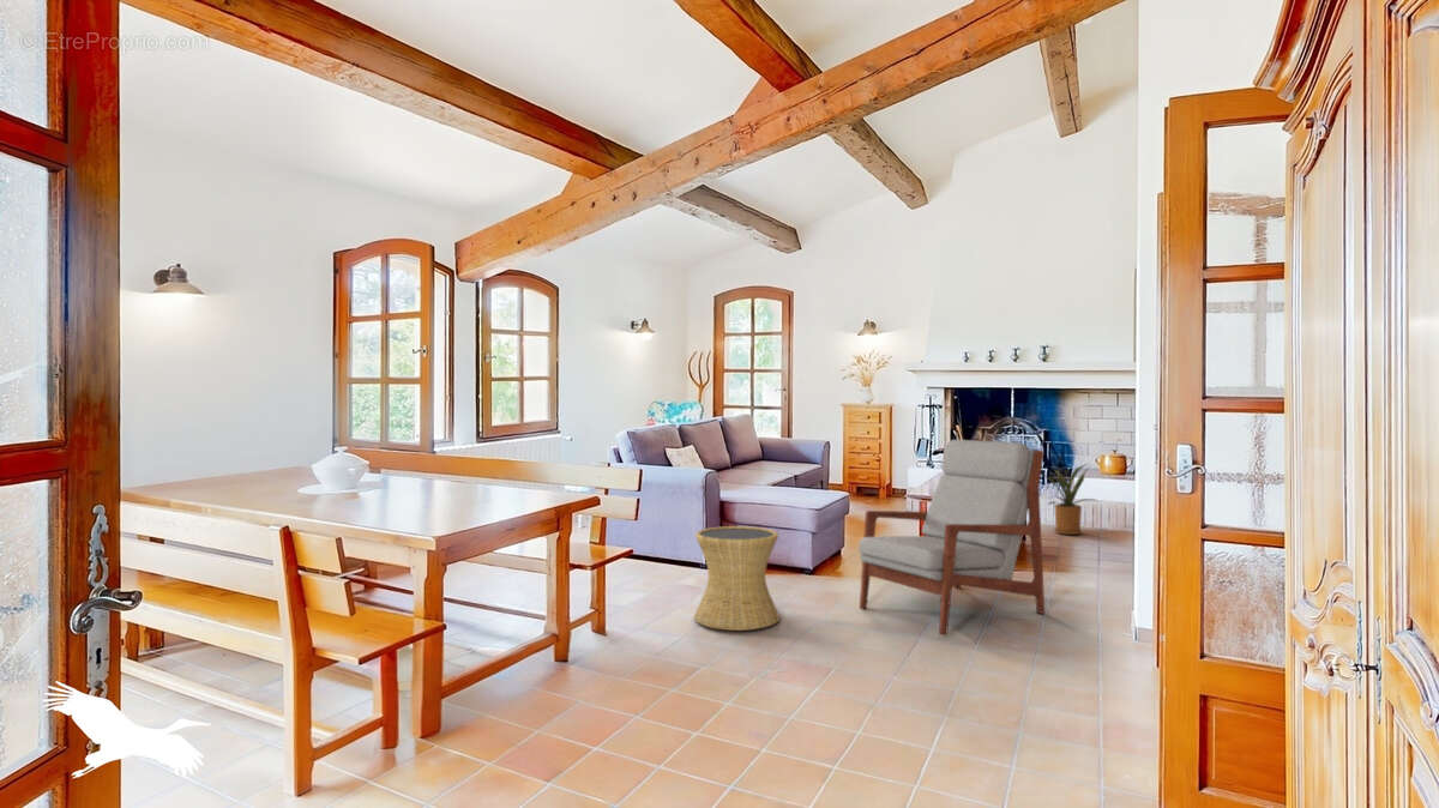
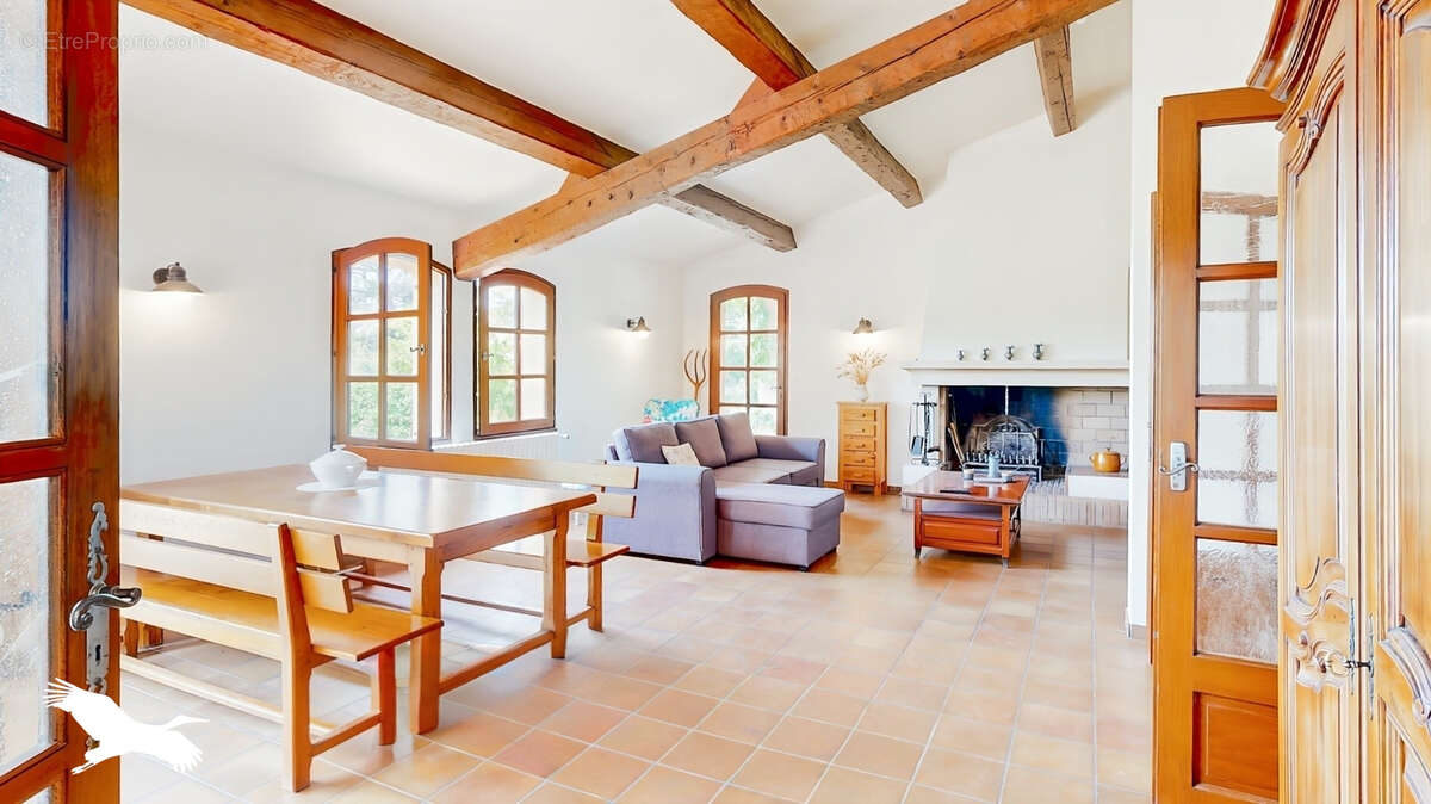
- house plant (1066, 498)
- side table (736, 575)
- armchair (947, 526)
